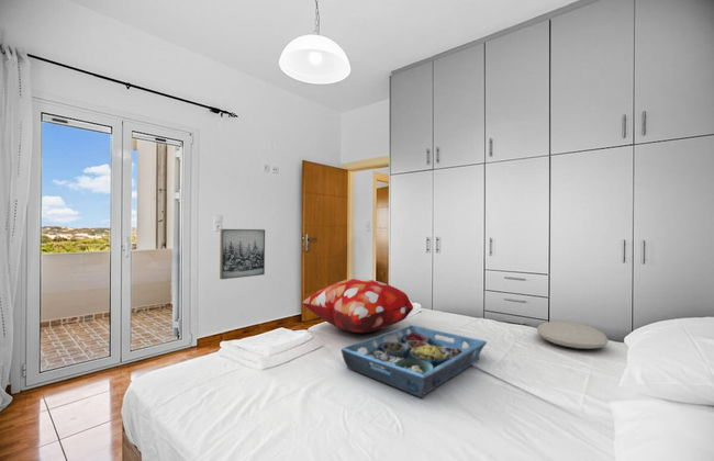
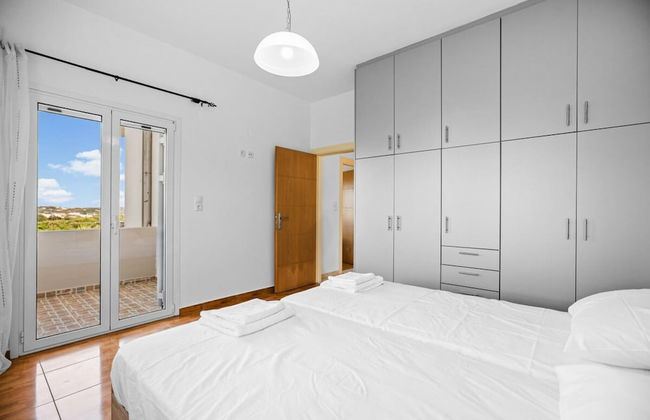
- decorative pillow (356, 304)
- wall art (243, 252)
- serving tray (416, 352)
- cushion (570, 334)
